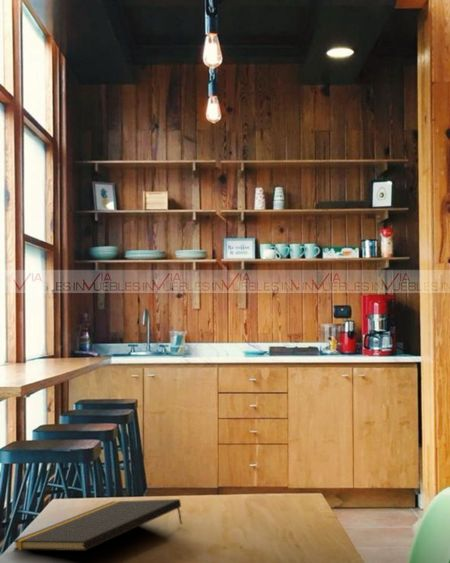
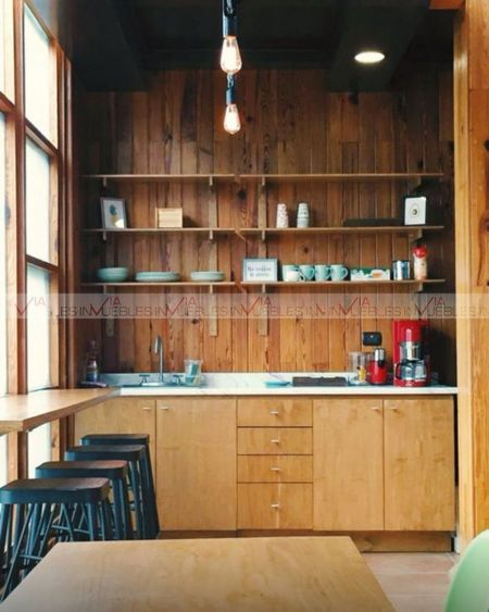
- notepad (100, 523)
